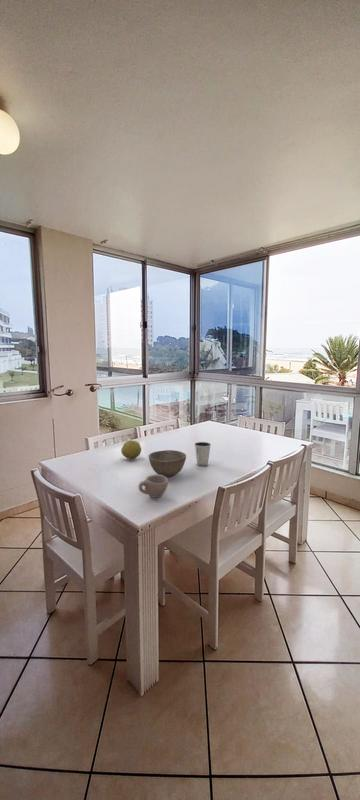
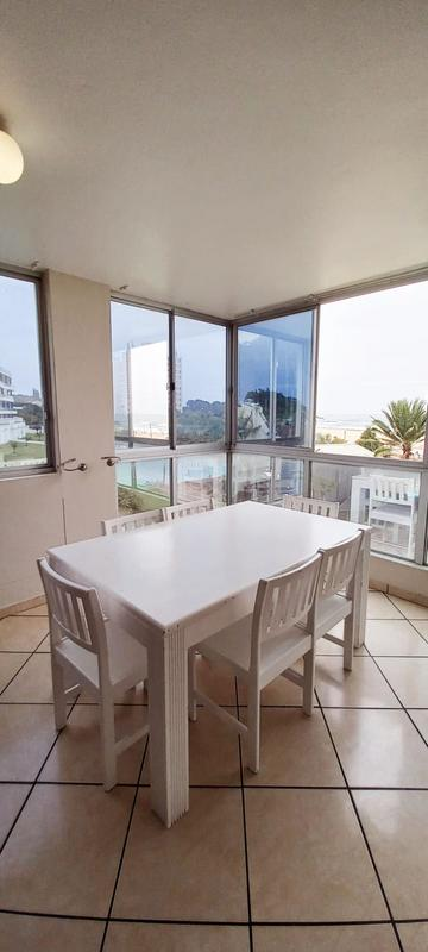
- dixie cup (202, 454)
- fruit (131, 449)
- cup (153, 488)
- bowl (167, 464)
